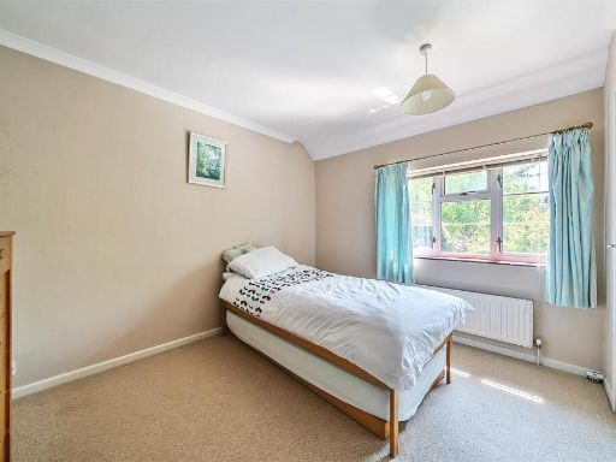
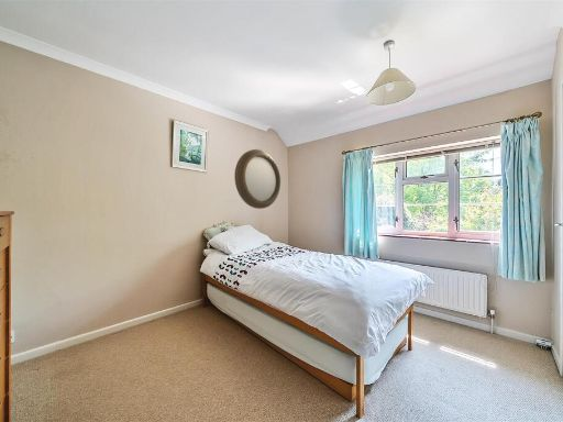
+ home mirror (261, 178)
